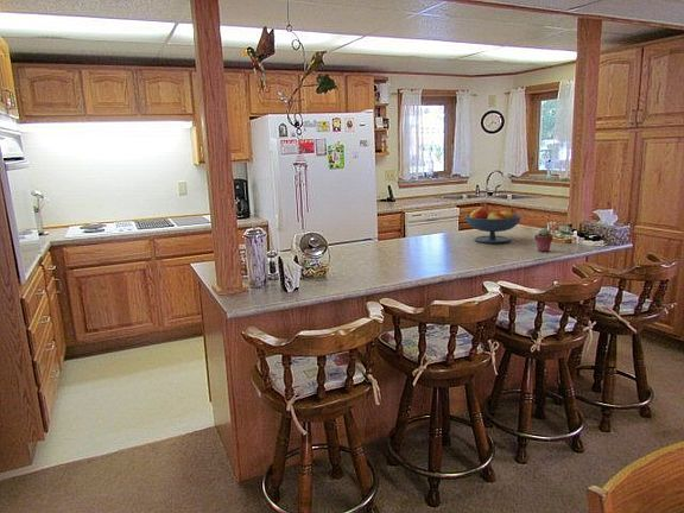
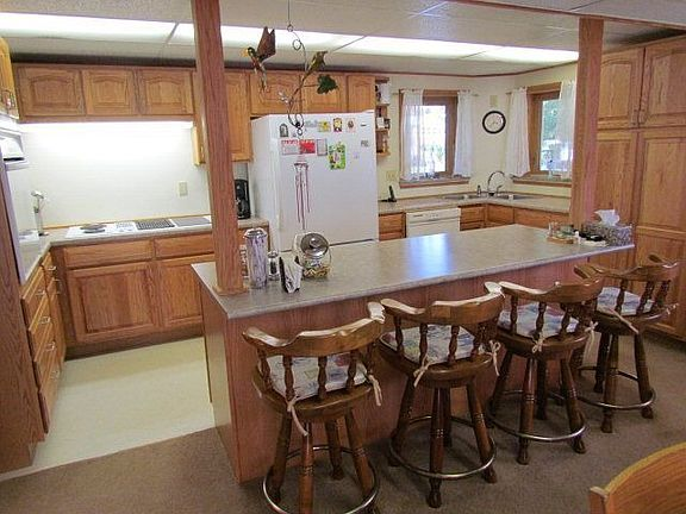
- fruit bowl (492, 223)
- potted succulent (543, 239)
